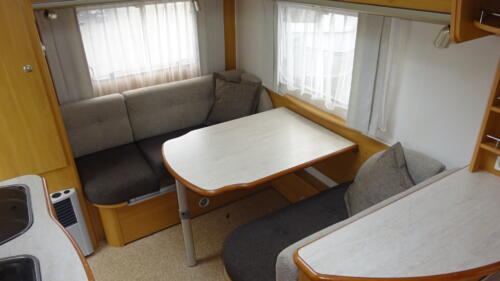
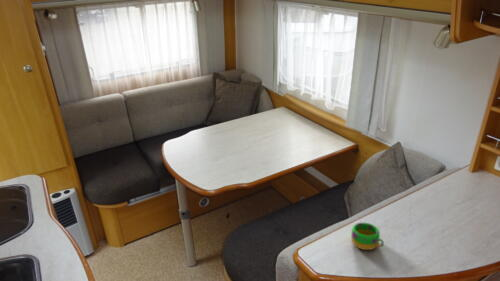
+ mug (368, 238)
